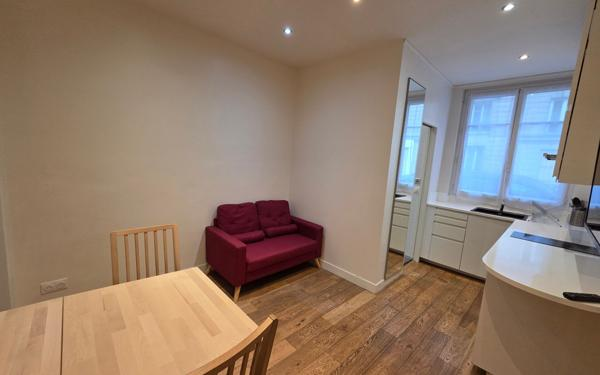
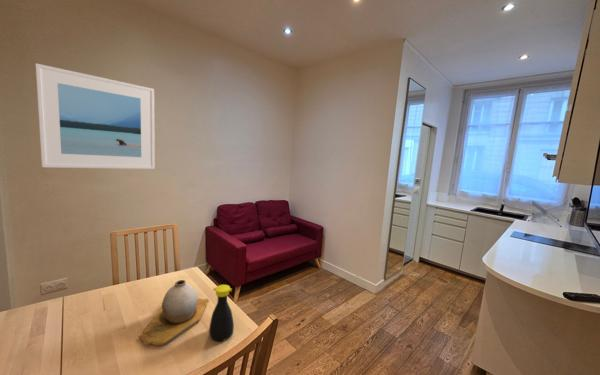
+ vase (176, 301)
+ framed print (103, 124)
+ bottle (222, 311)
